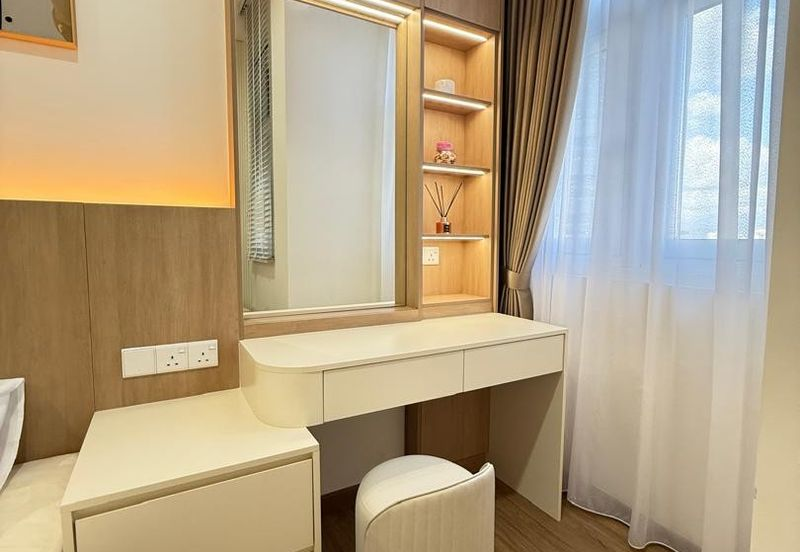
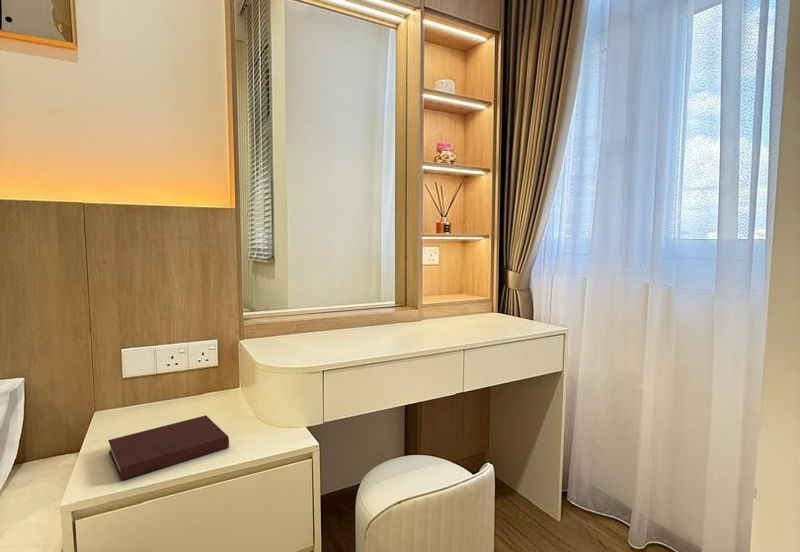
+ notebook (169, 443)
